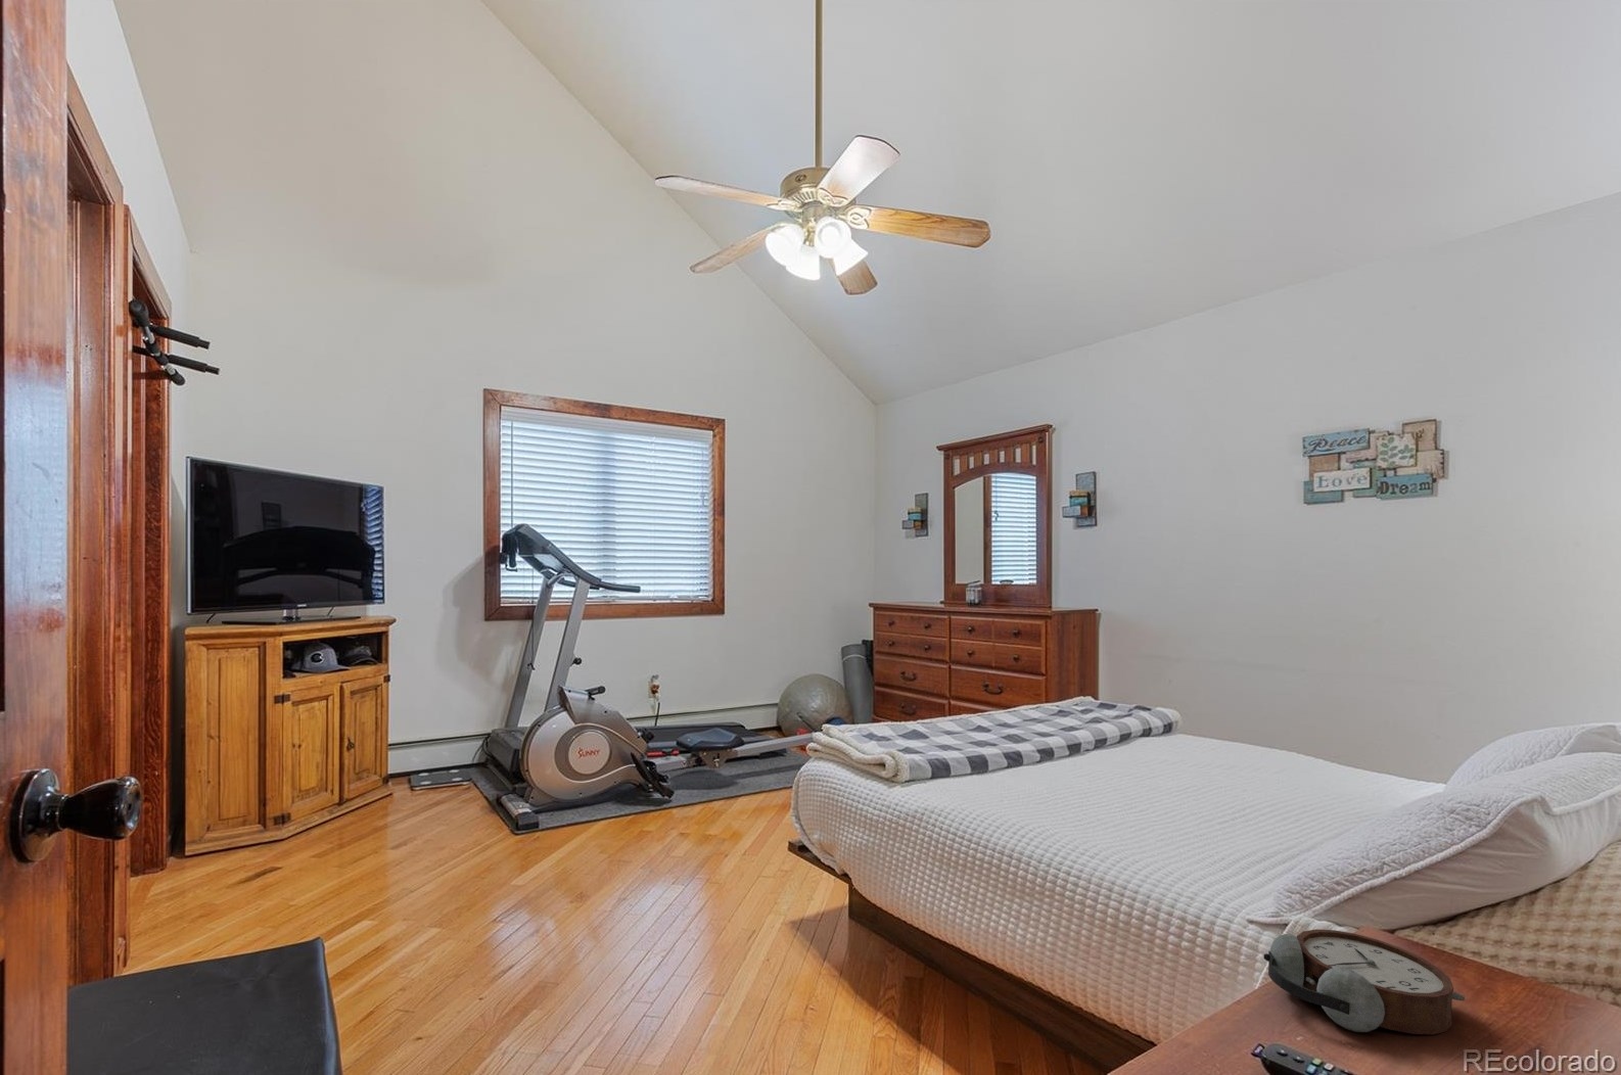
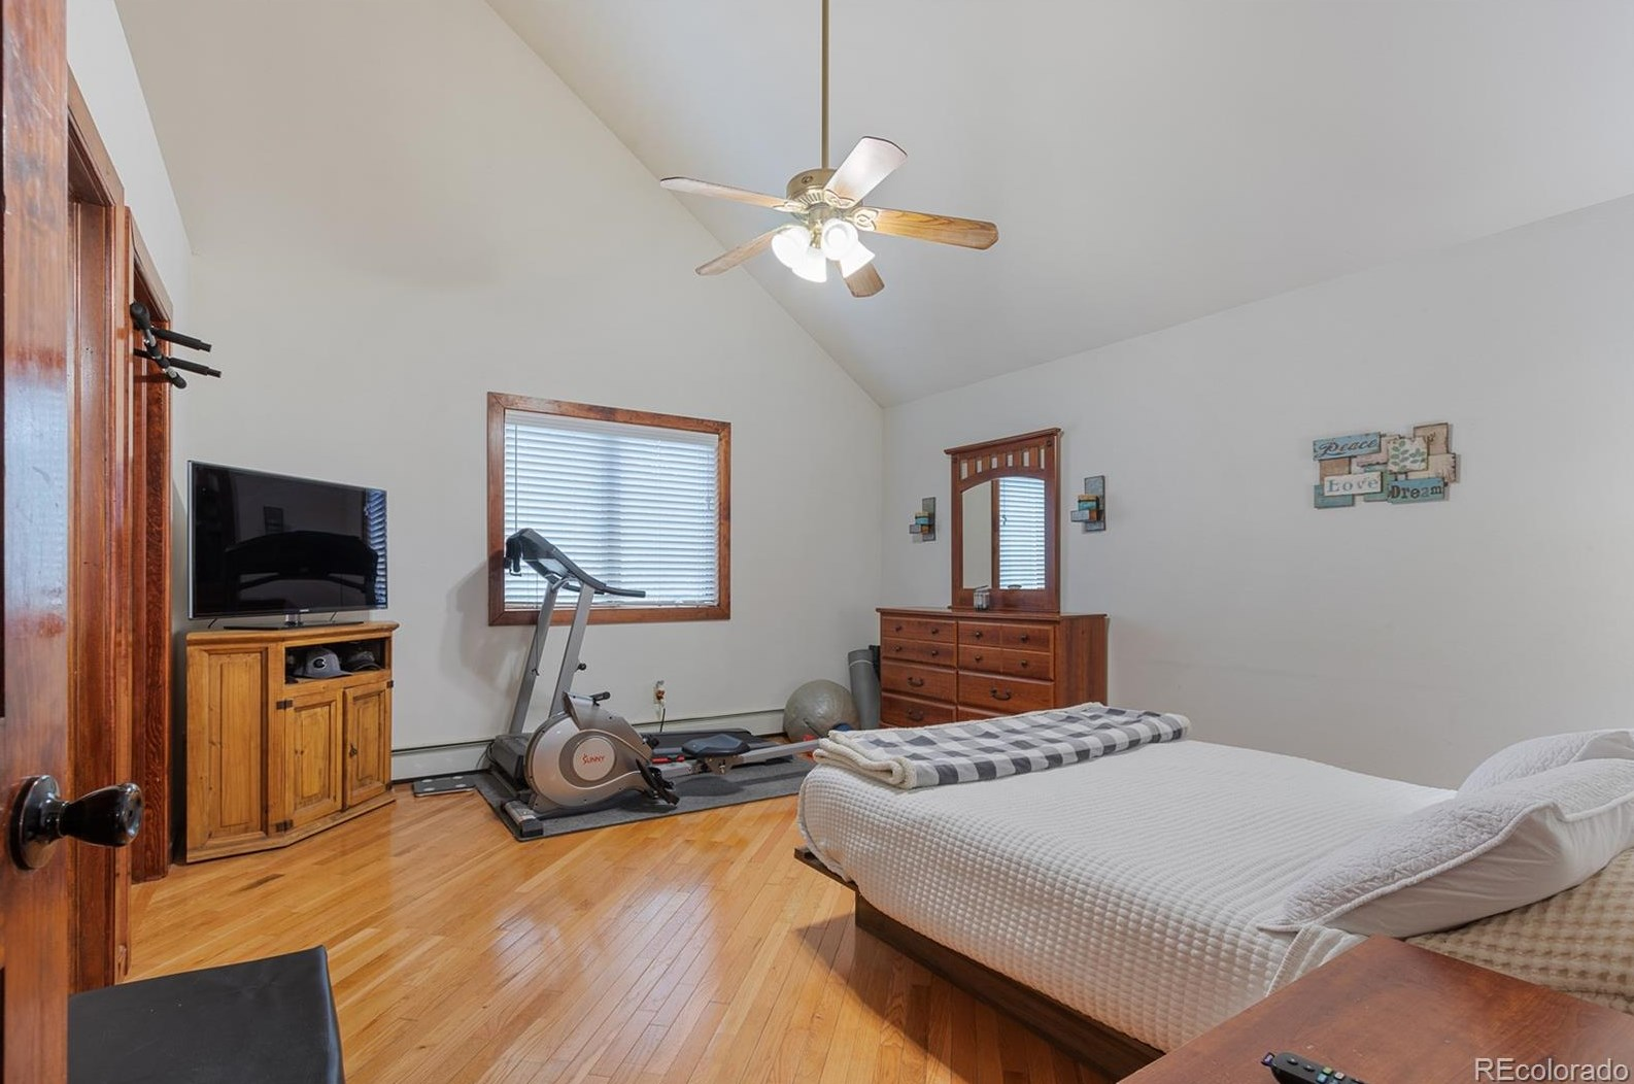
- alarm clock (1353, 975)
